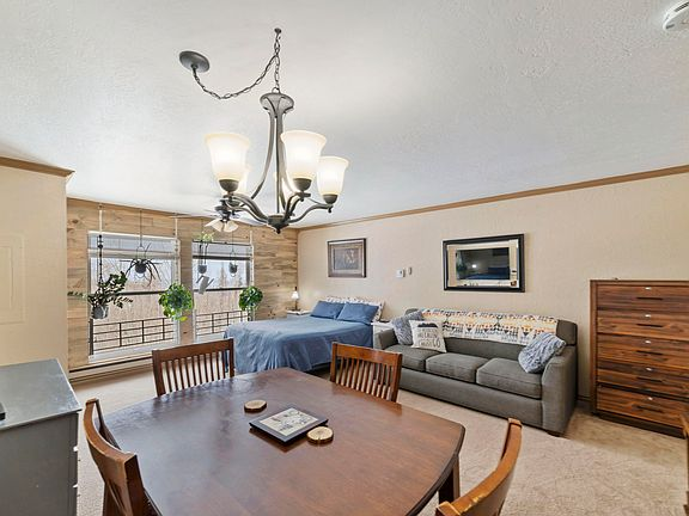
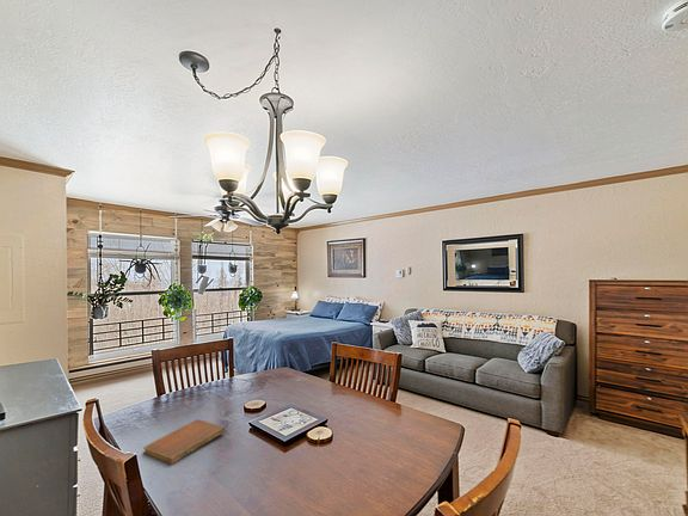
+ notebook (185, 440)
